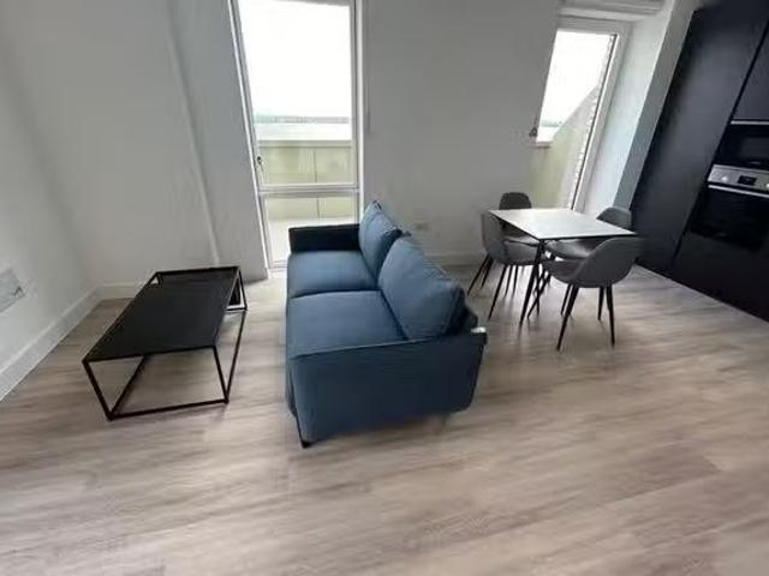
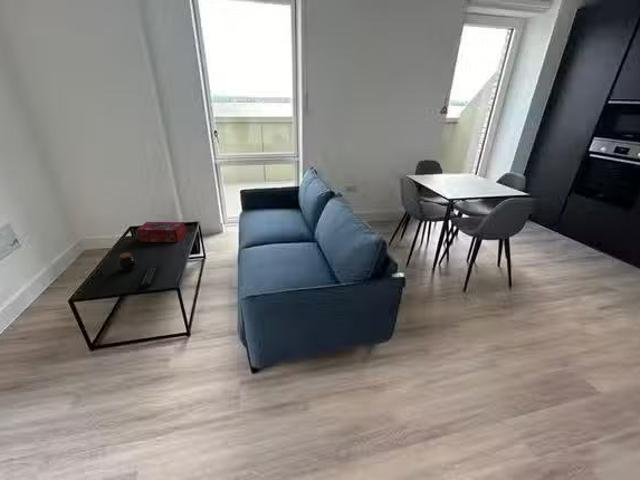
+ jar (127, 261)
+ tissue box (162, 231)
+ remote control (150, 275)
